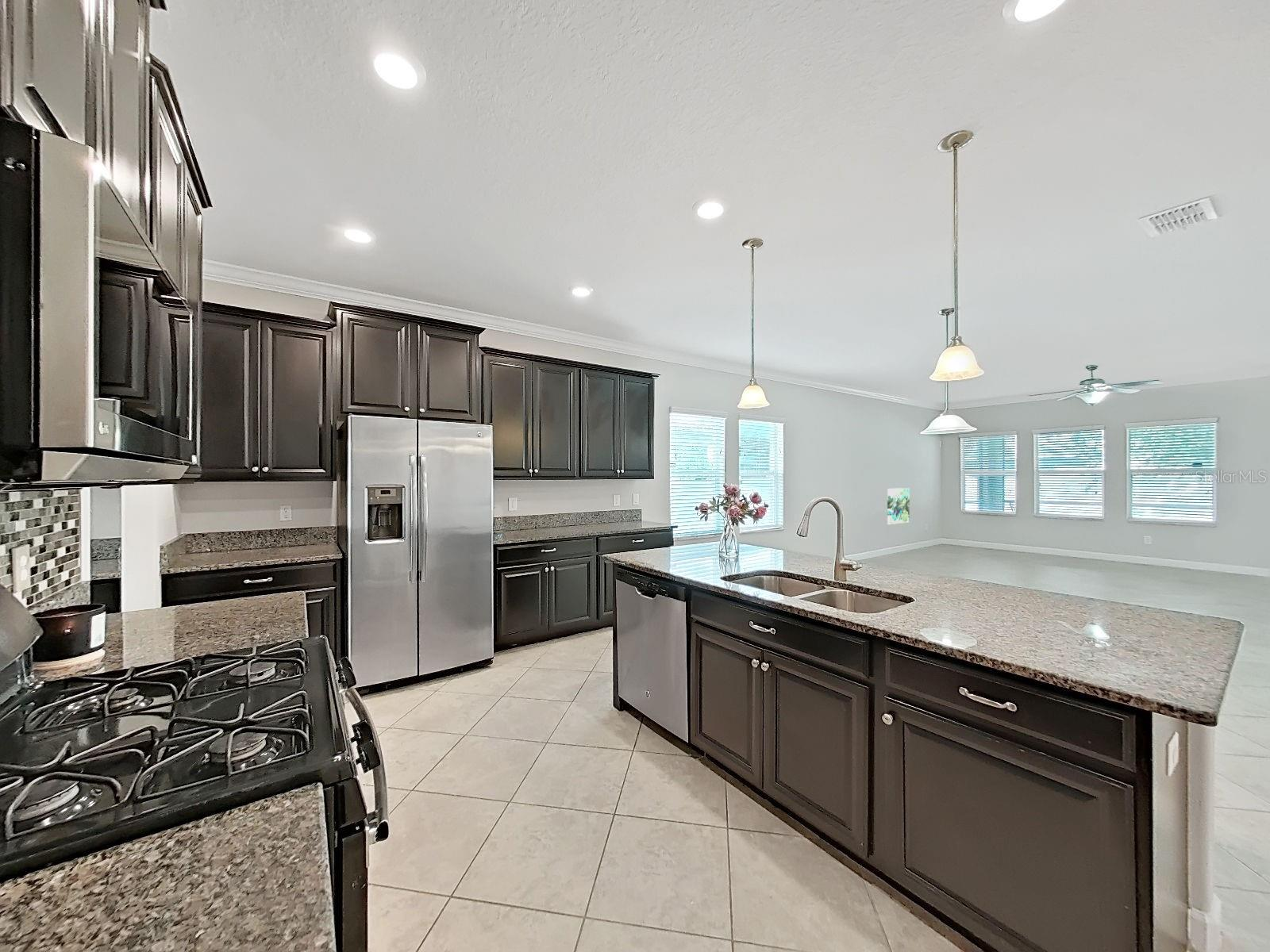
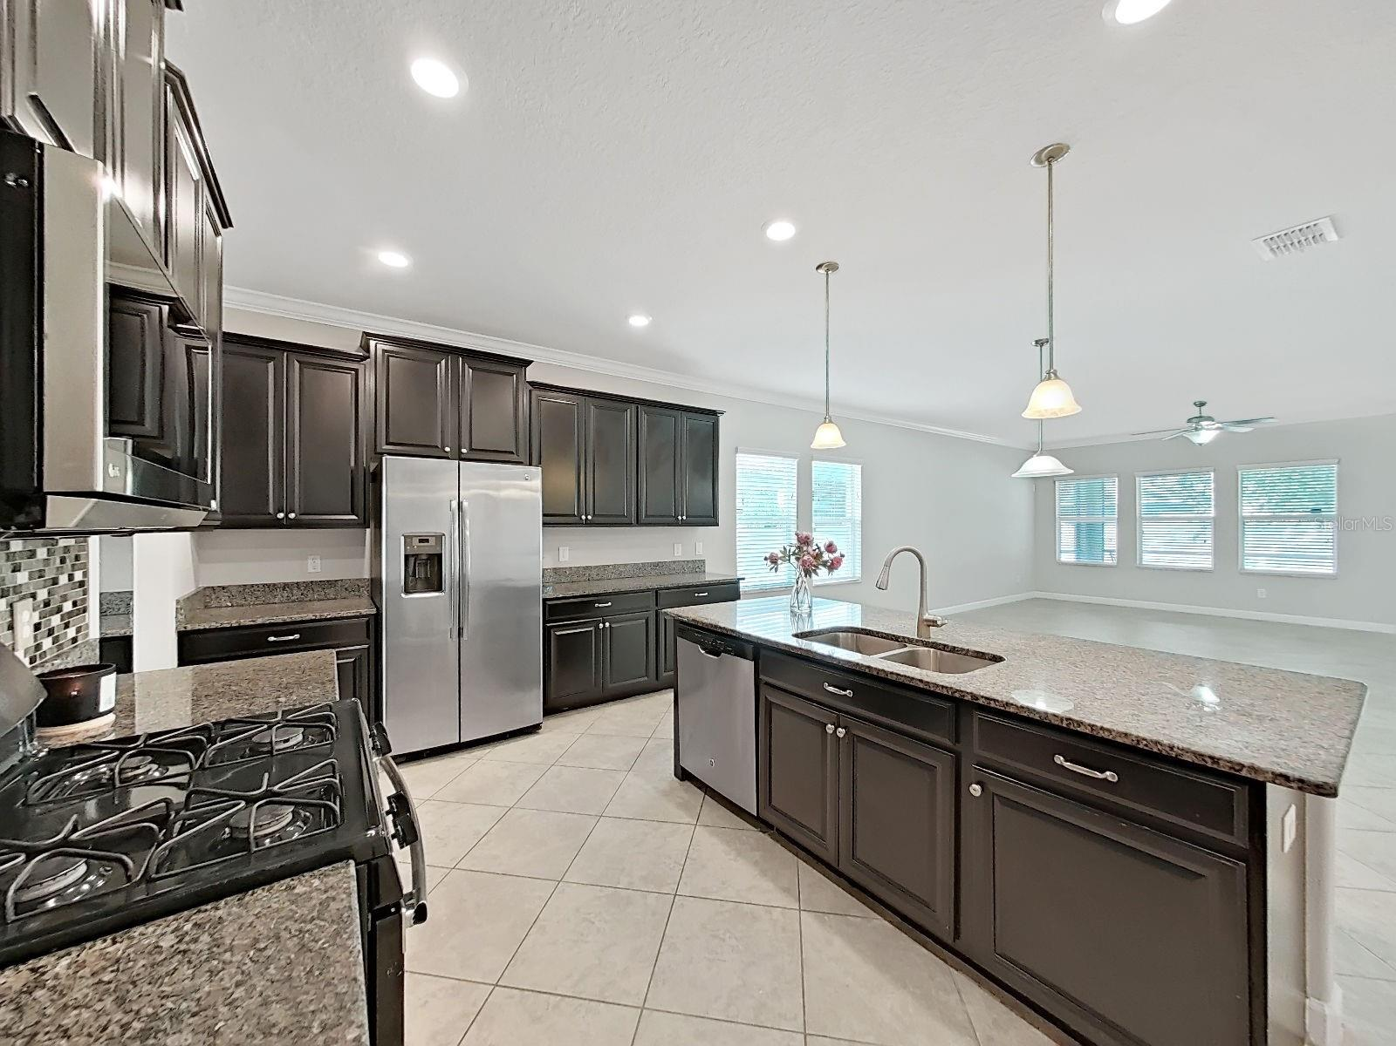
- wall art (899, 505)
